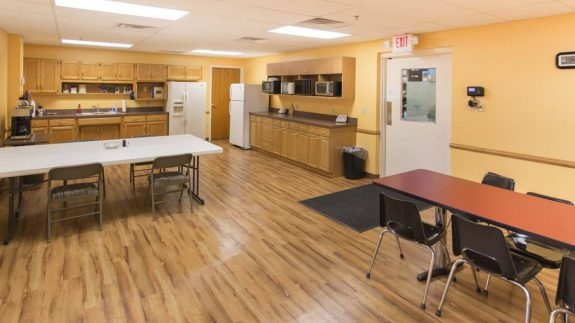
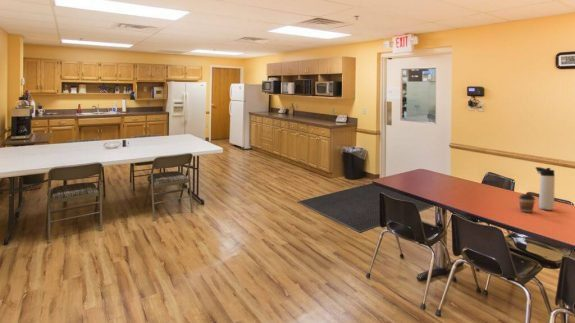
+ coffee cup (526, 202)
+ thermos bottle (544, 188)
